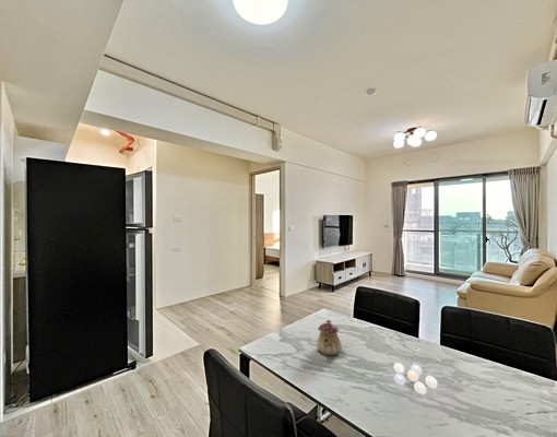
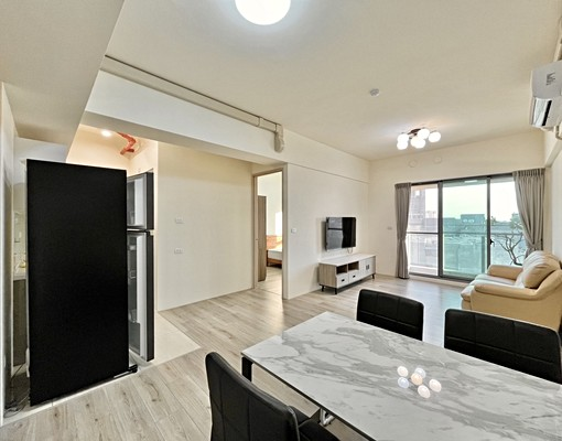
- teapot (329, 334)
